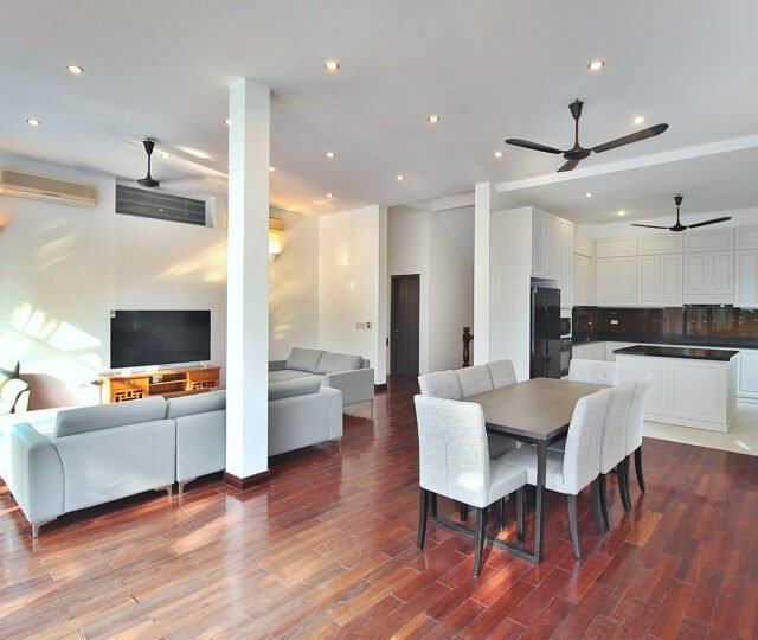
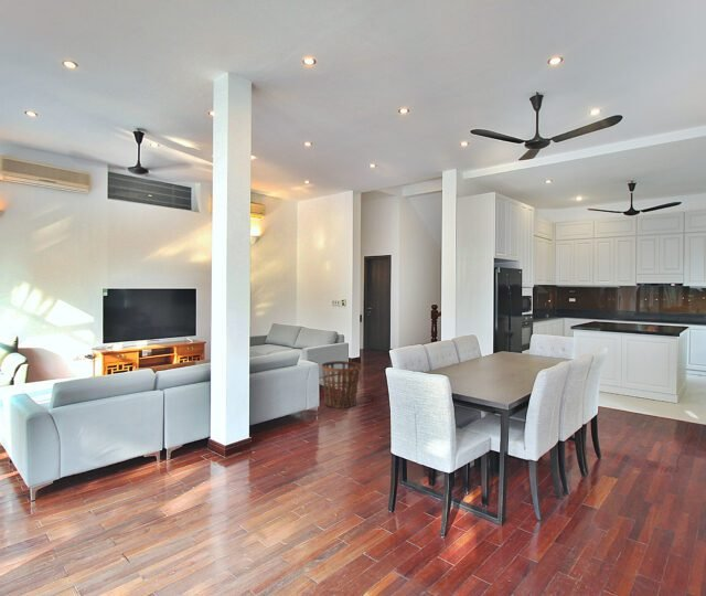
+ basket (341, 383)
